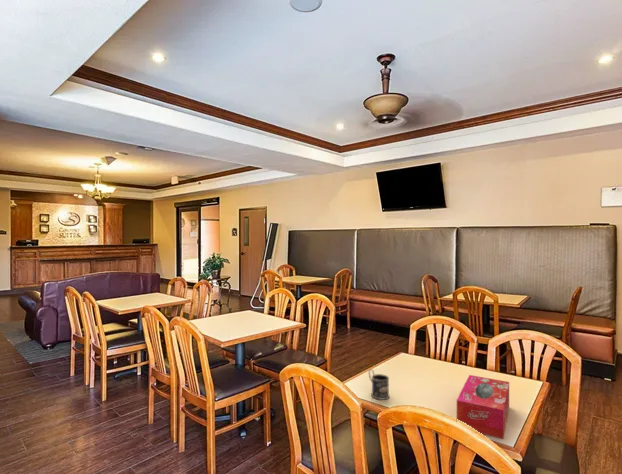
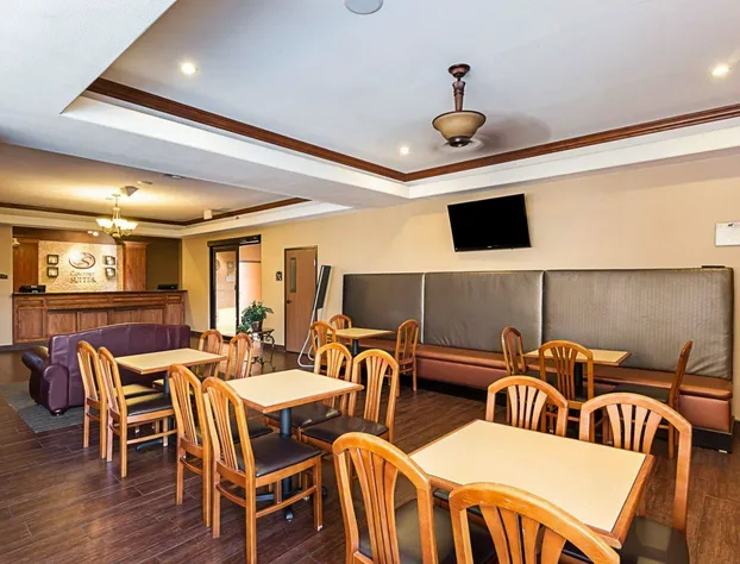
- mug (377, 383)
- tissue box (484, 403)
